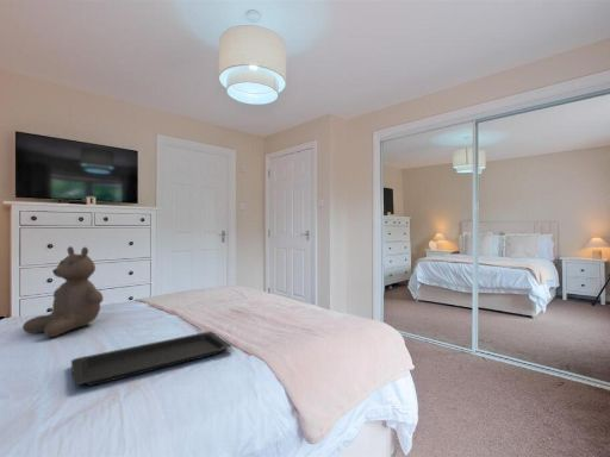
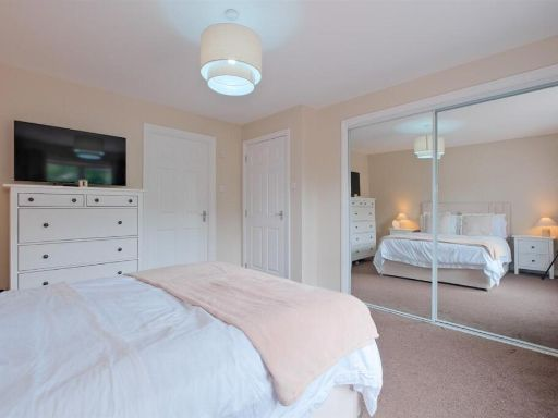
- teddy bear (64, 288)
- serving tray (156, 356)
